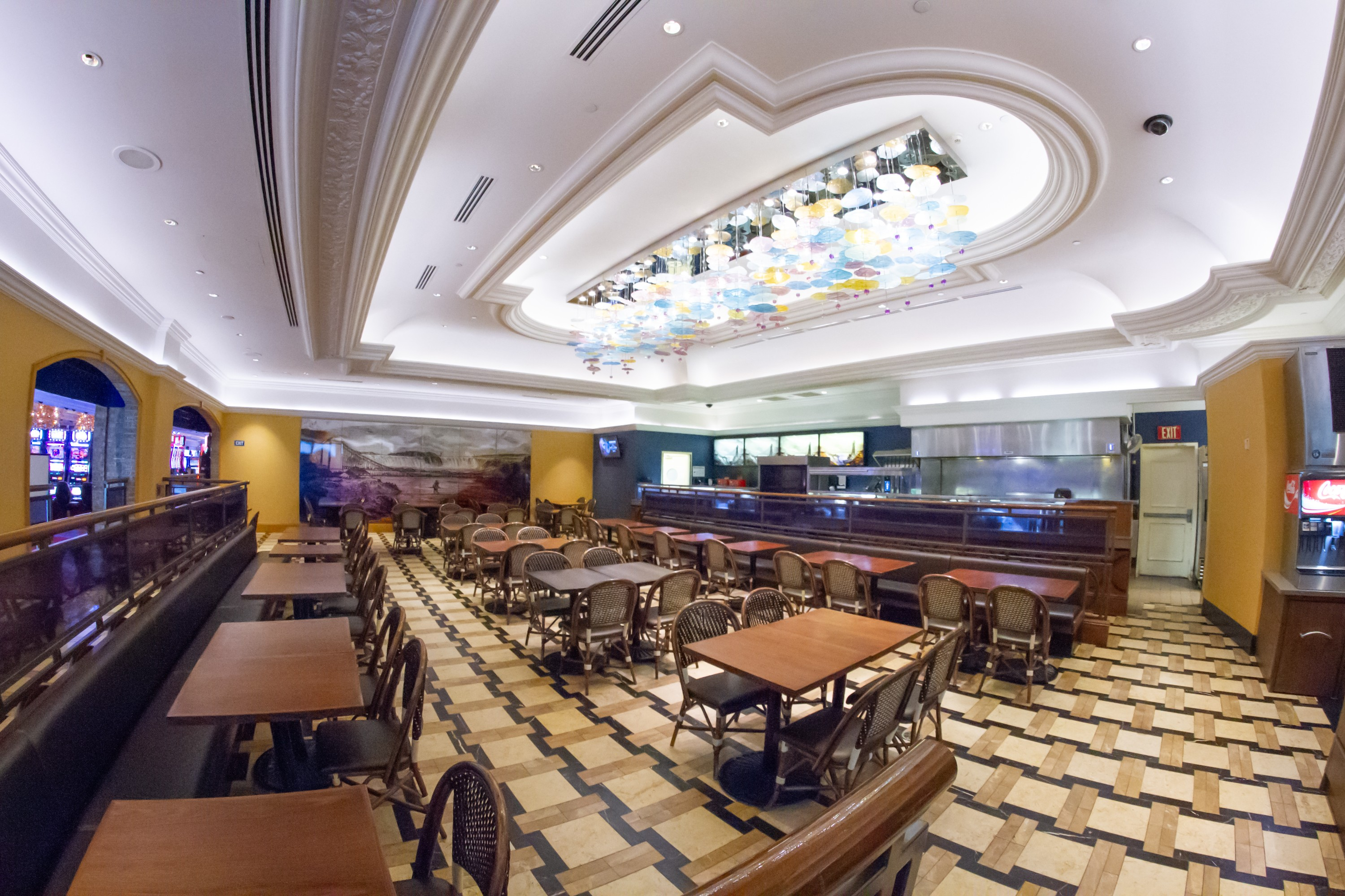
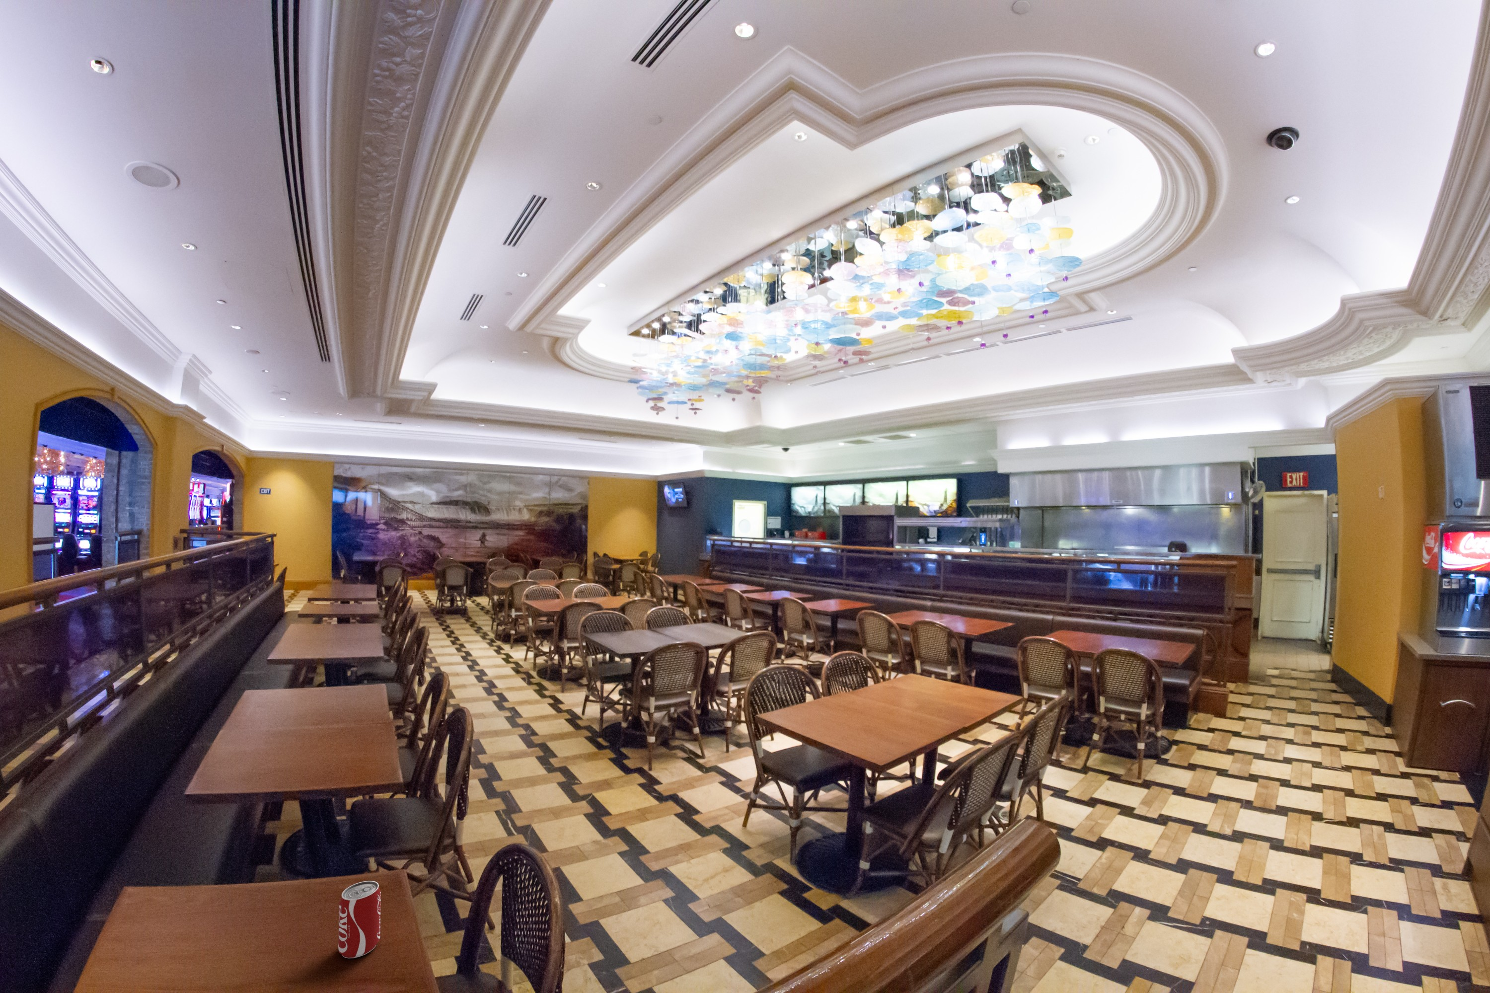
+ soda can (360, 919)
